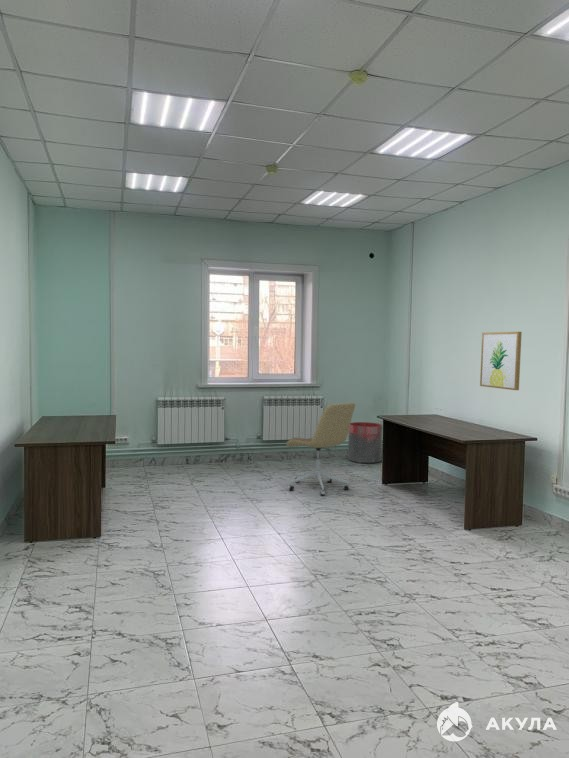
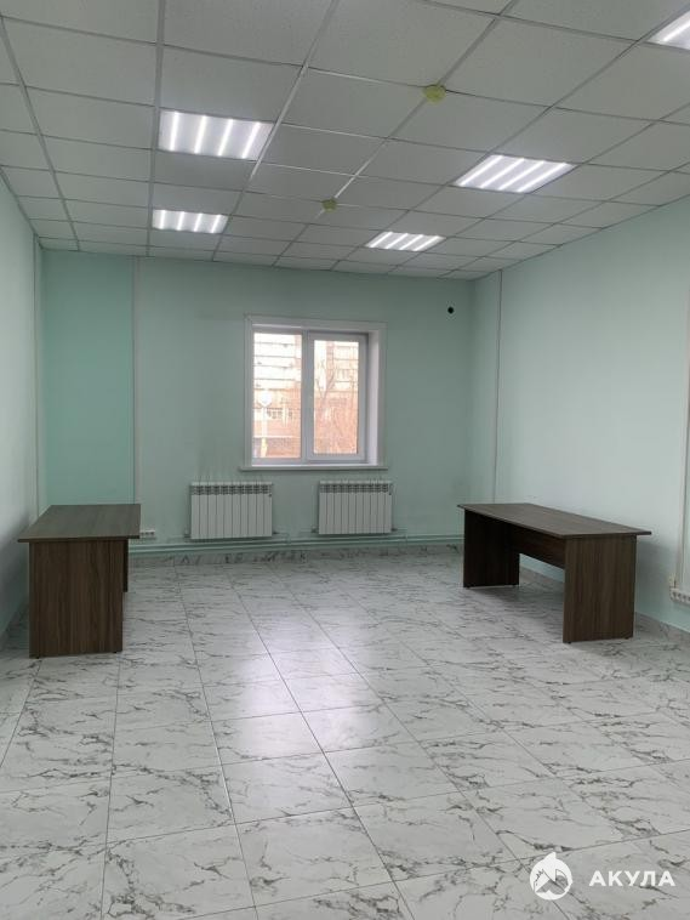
- trash can (365, 442)
- wall art (499, 360)
- office chair (319, 444)
